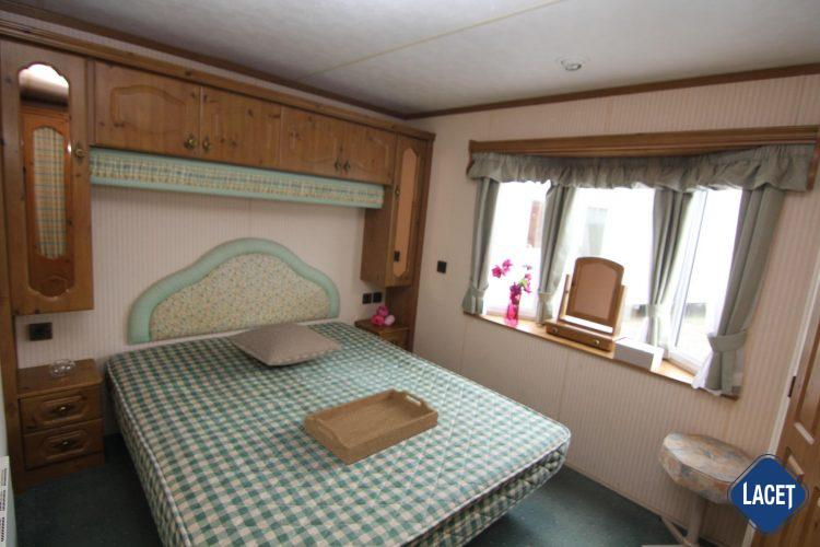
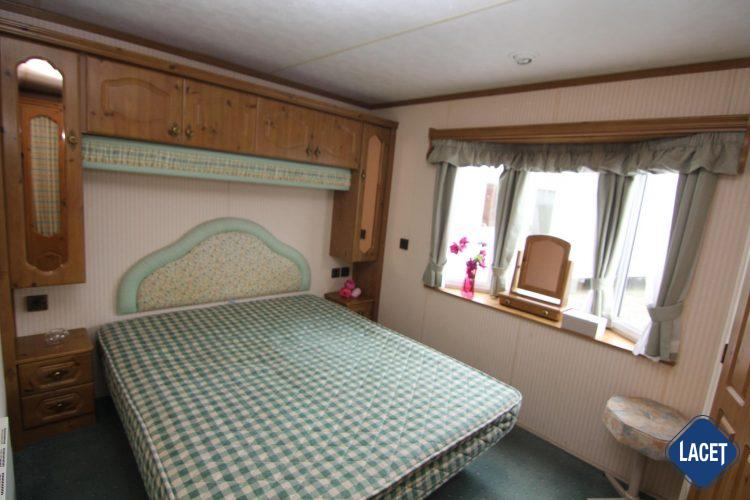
- pillow (285, 342)
- serving tray (374, 418)
